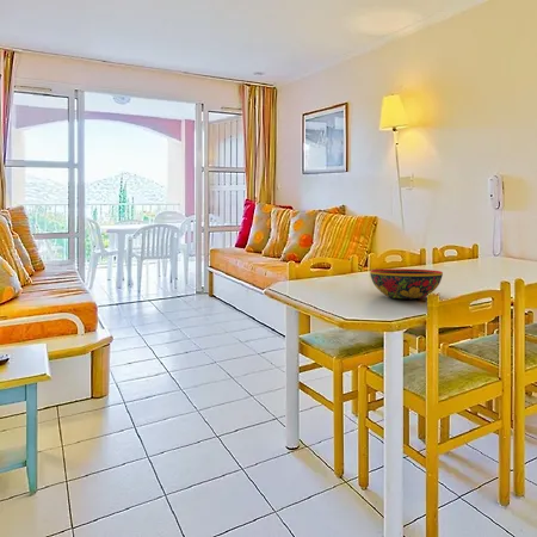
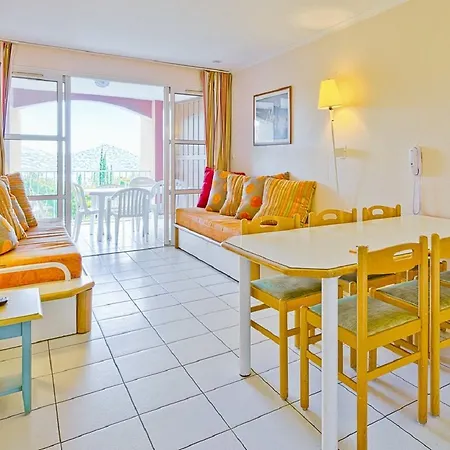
- bowl (405, 284)
